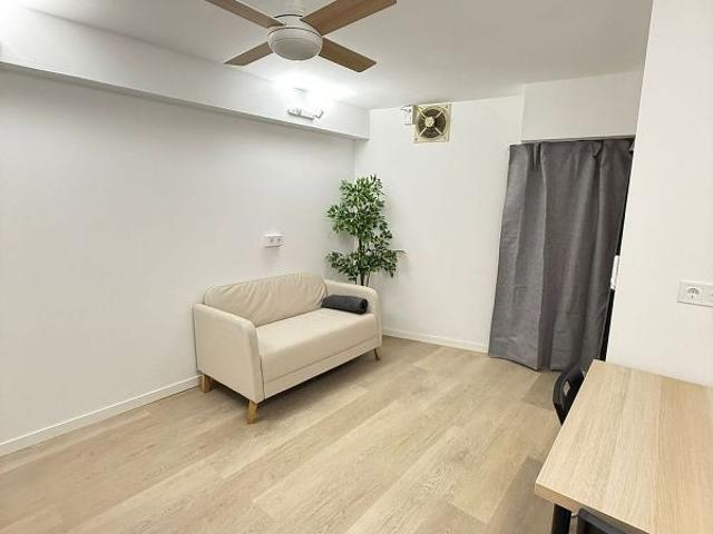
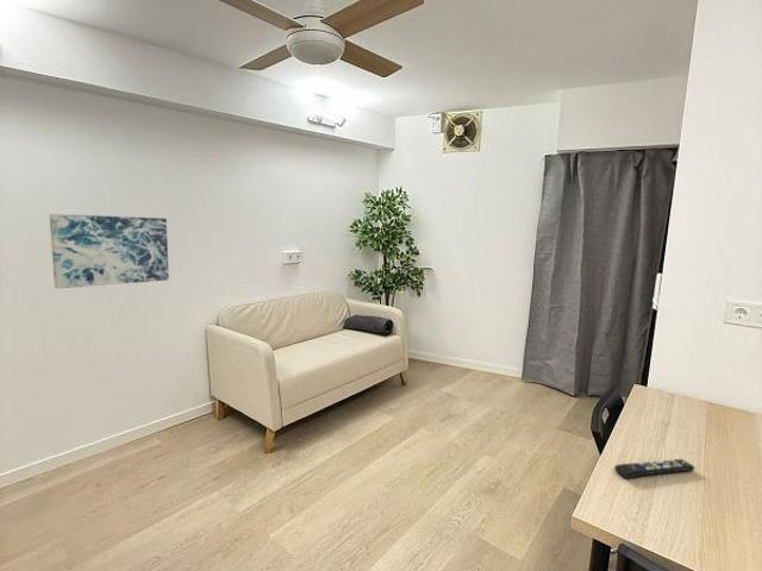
+ wall art (114, 250)
+ remote control (654, 468)
